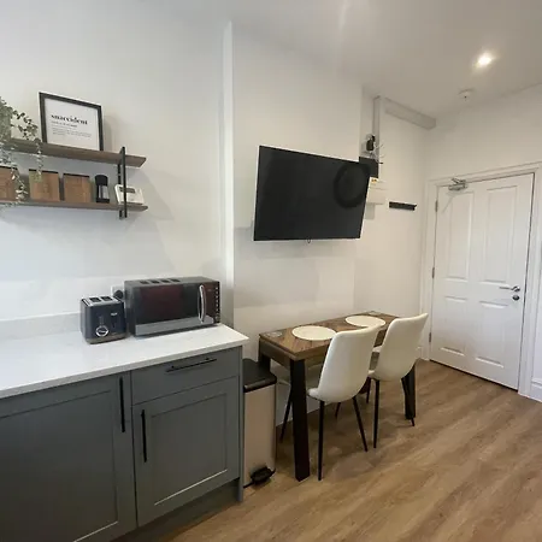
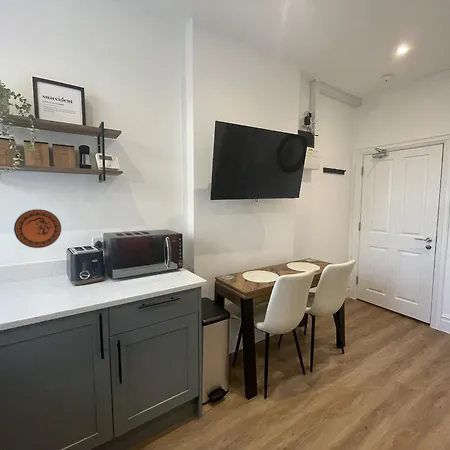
+ decorative plate (38, 228)
